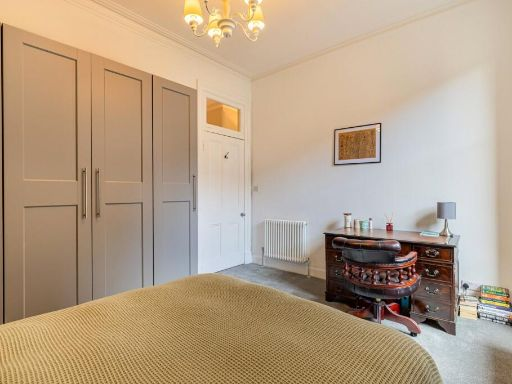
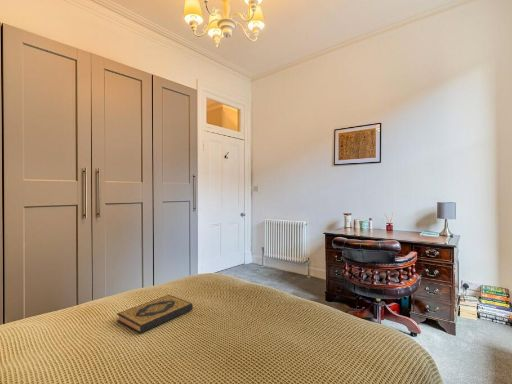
+ hardback book (156, 311)
